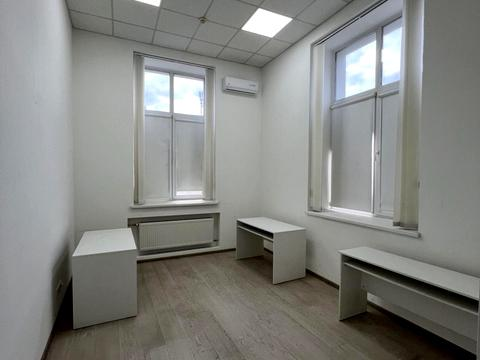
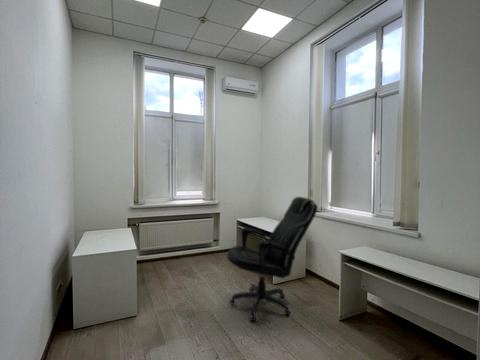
+ office chair (268, 251)
